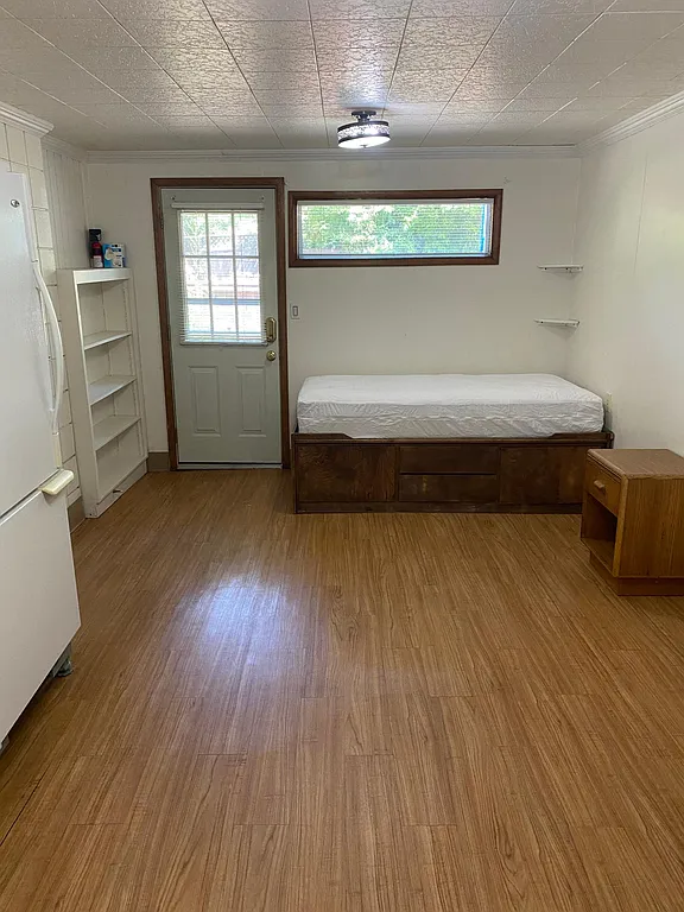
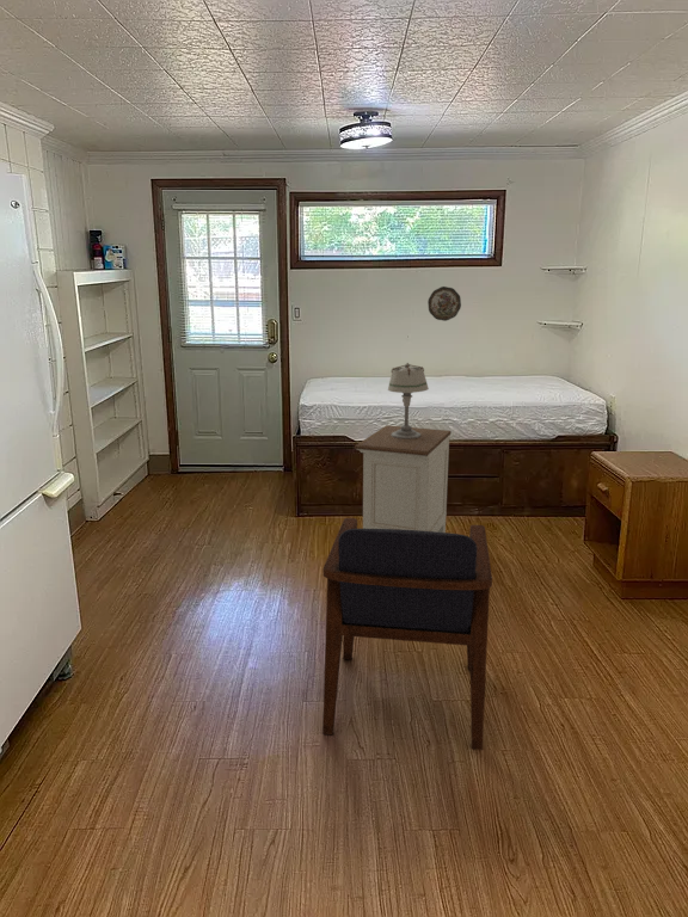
+ decorative plate (443, 303)
+ armchair (407, 605)
+ nightstand (403, 493)
+ table lamp (407, 399)
